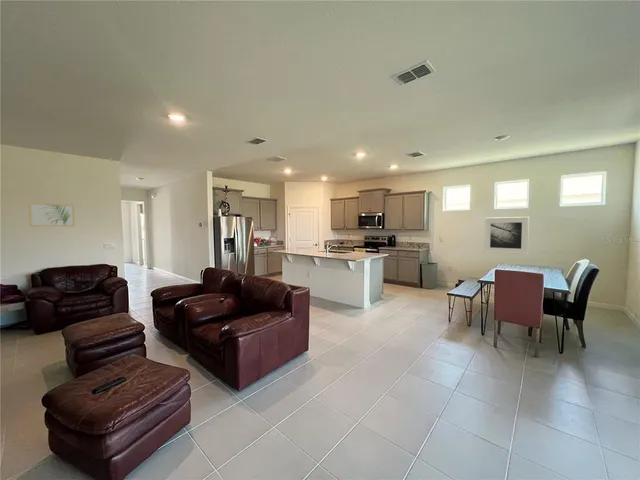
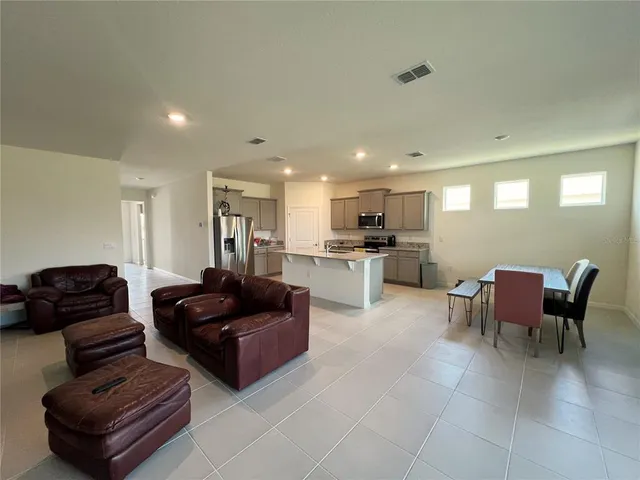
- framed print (505, 235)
- wall art (52, 215)
